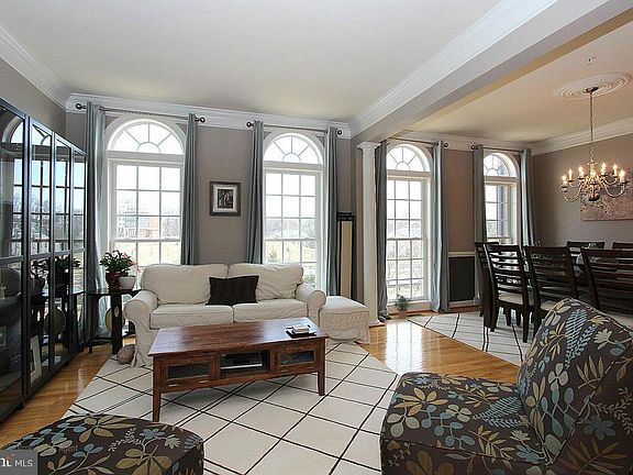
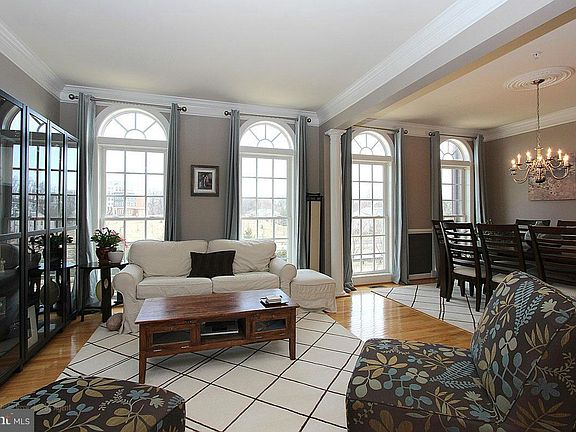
- potted plant (403, 305)
